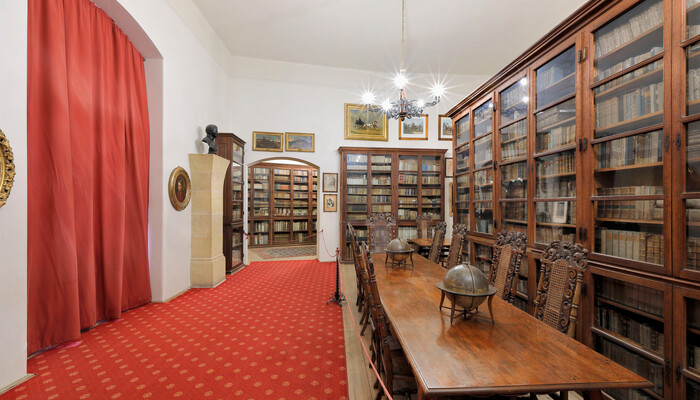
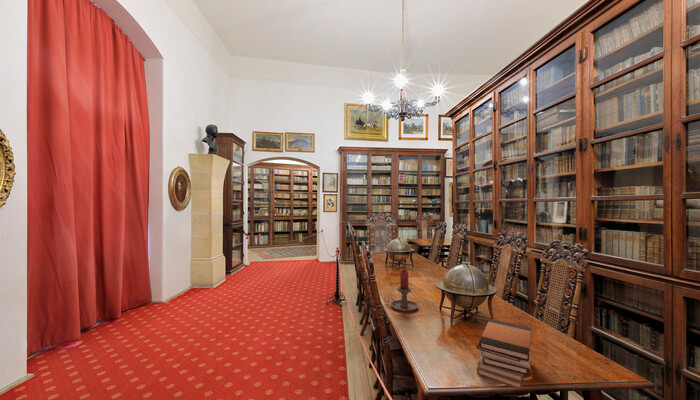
+ book stack (505, 350)
+ candle holder (400, 288)
